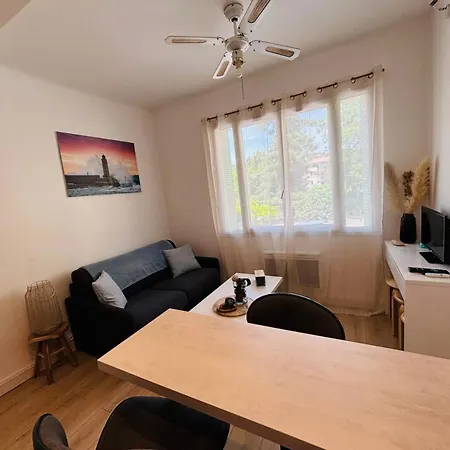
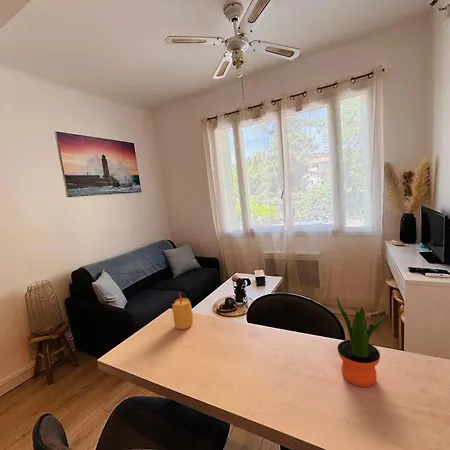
+ candle (182, 308)
+ potted plant (360, 339)
